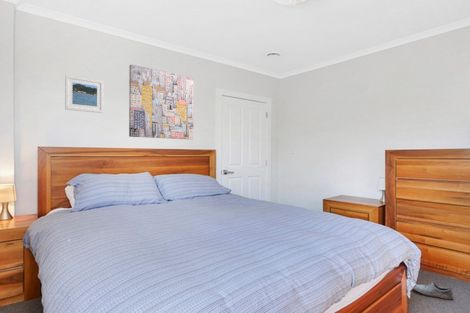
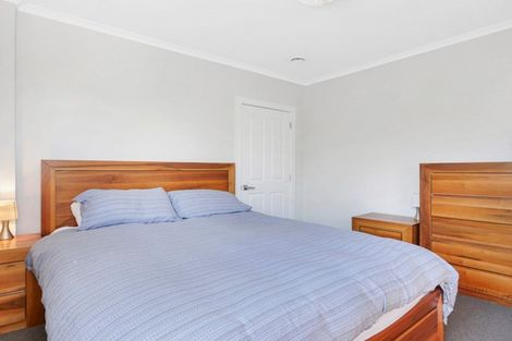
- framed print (84, 94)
- shoe (431, 288)
- wall art (163, 104)
